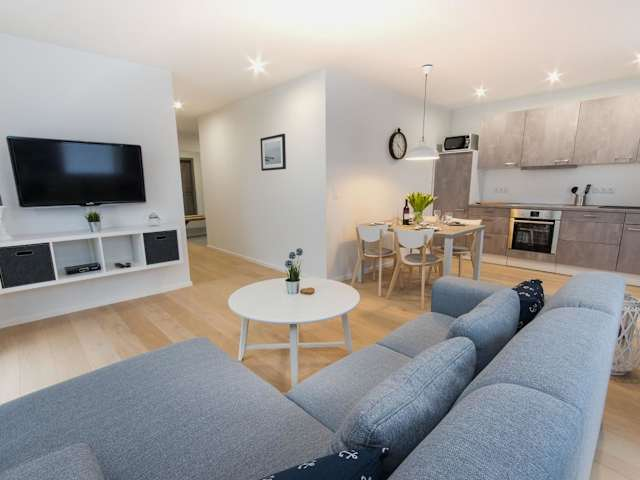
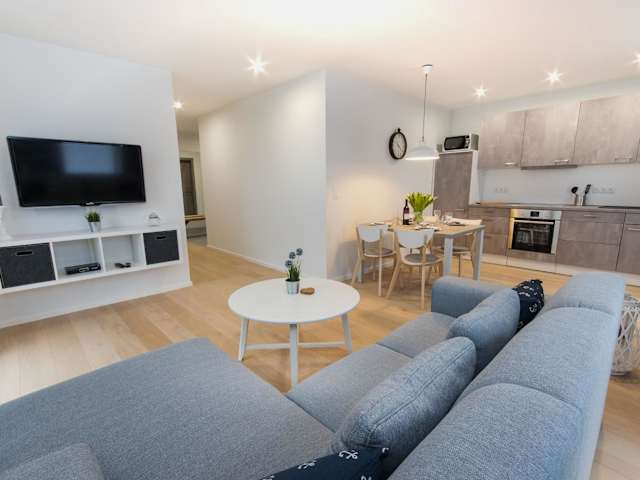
- wall art (272, 153)
